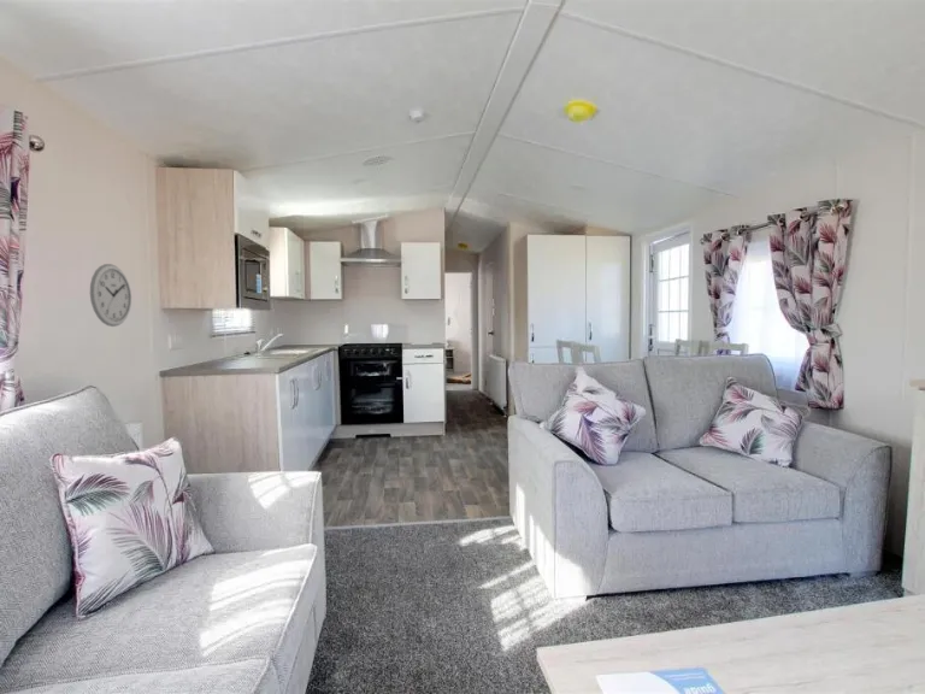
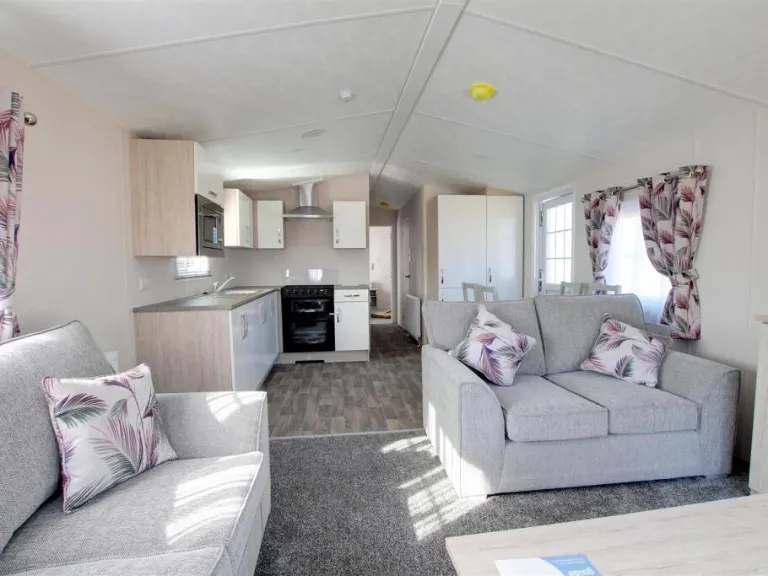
- wall clock (112, 295)
